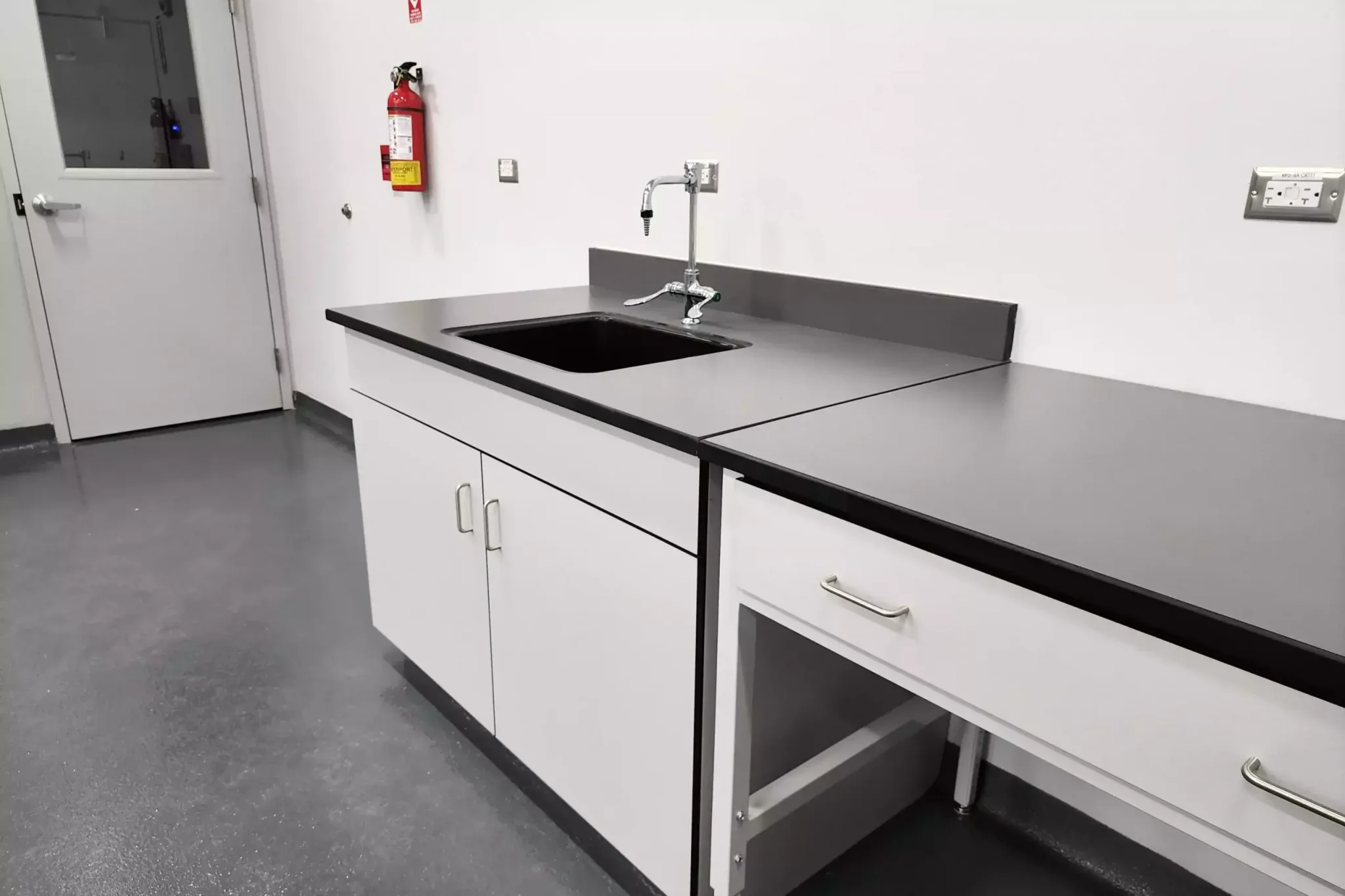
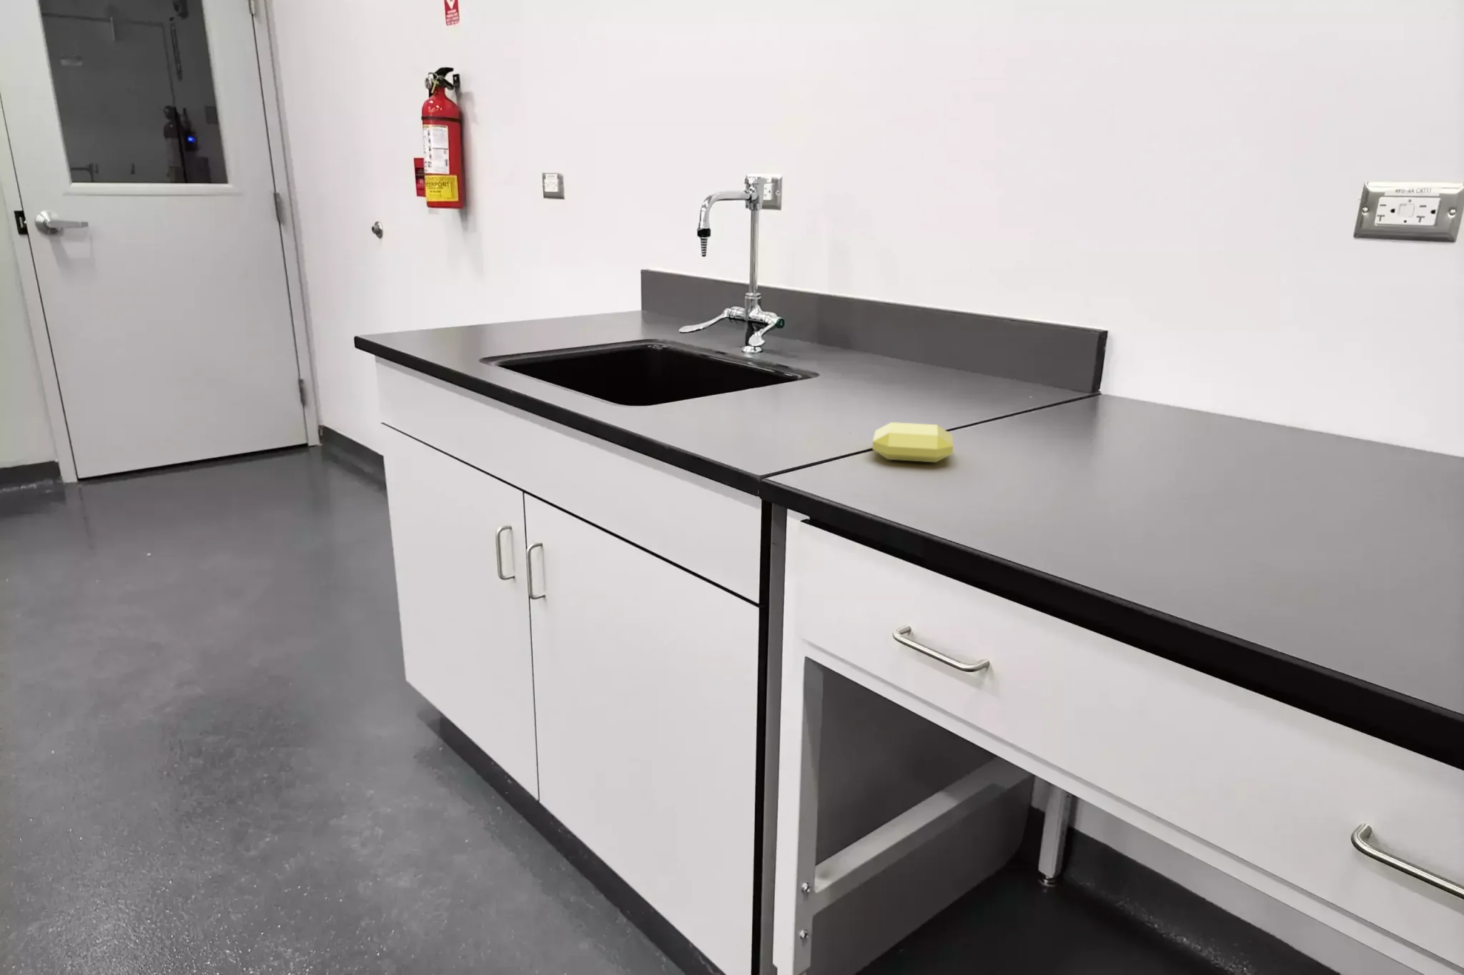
+ soap bar (912, 442)
